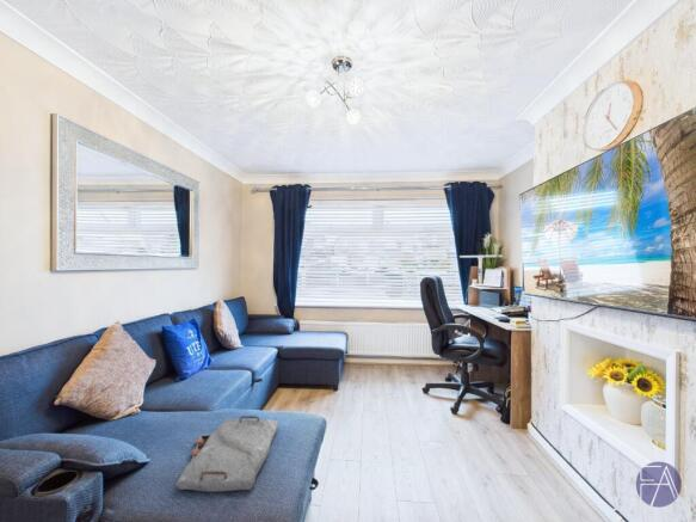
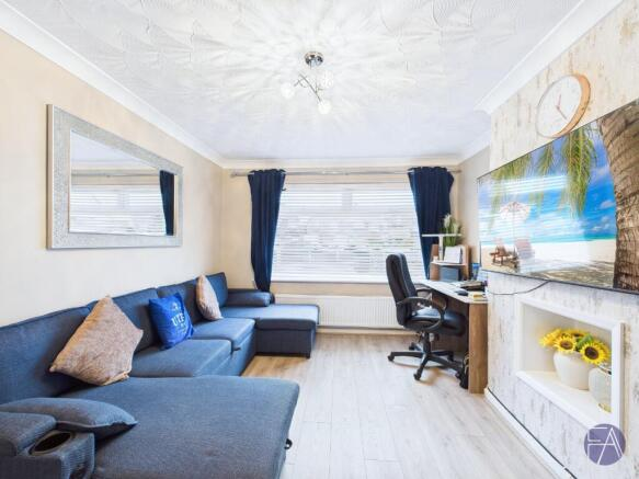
- serving tray (227, 447)
